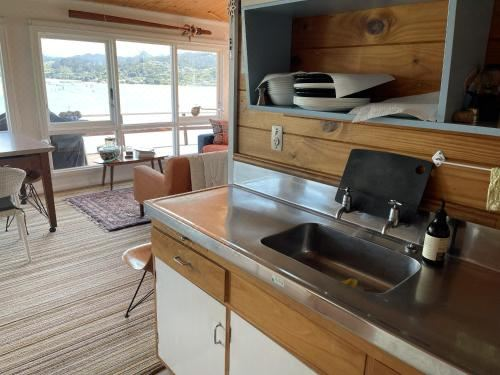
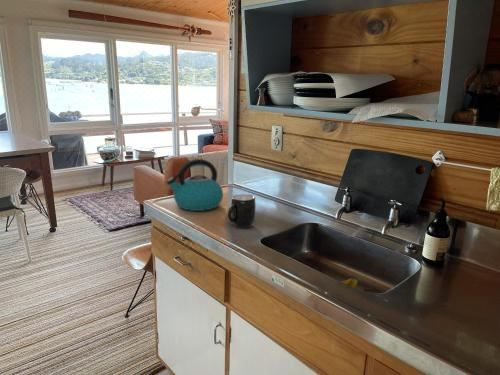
+ kettle (194, 183)
+ mug (240, 212)
